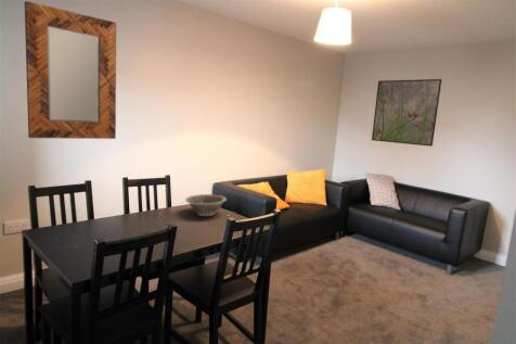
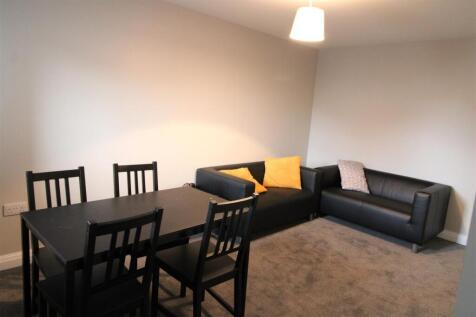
- decorative bowl (205, 205)
- home mirror (74, 77)
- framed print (403, 112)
